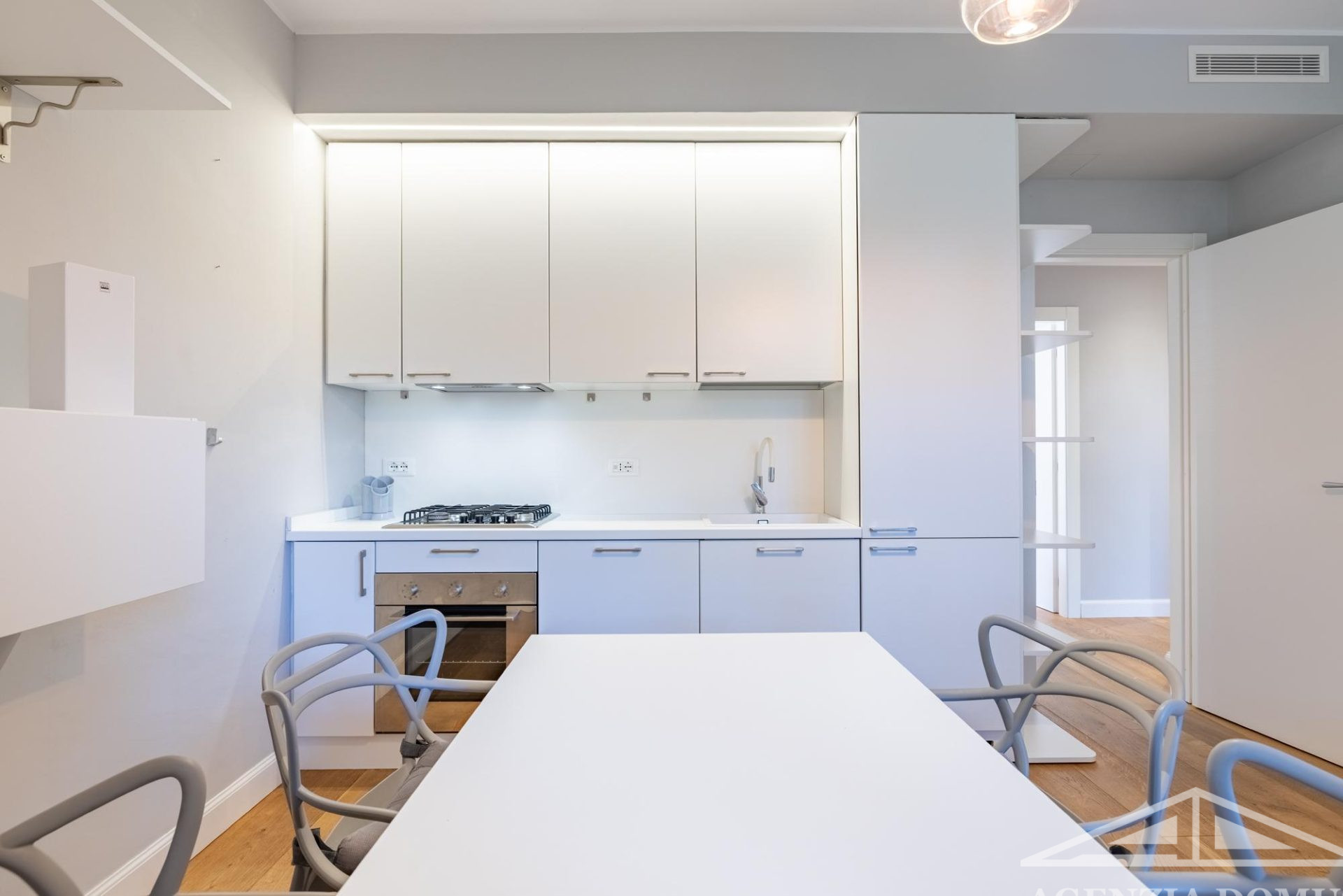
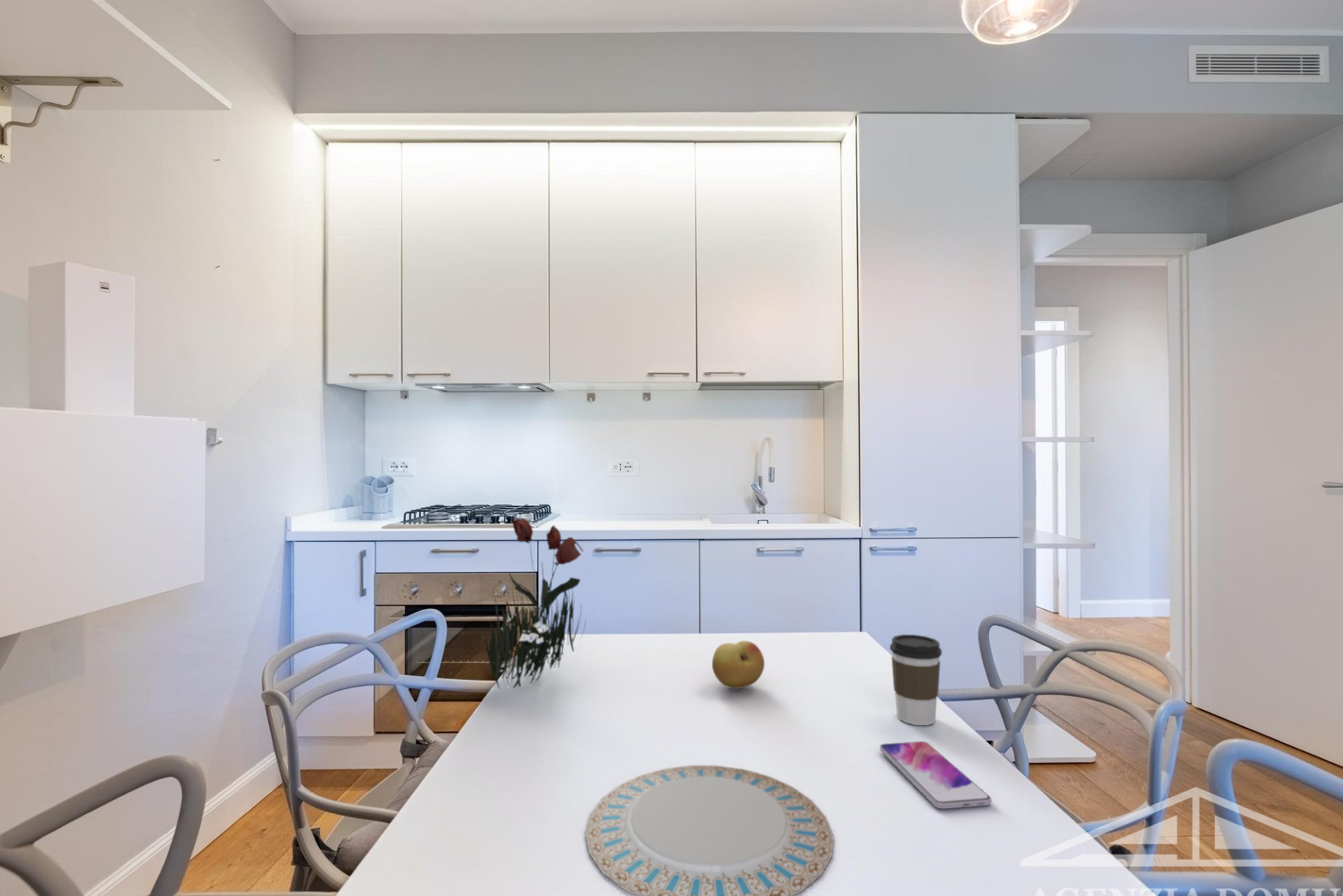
+ fruit (738, 664)
+ coffee cup (916, 679)
+ flower (540, 598)
+ smartphone (931, 771)
+ chinaware (708, 820)
